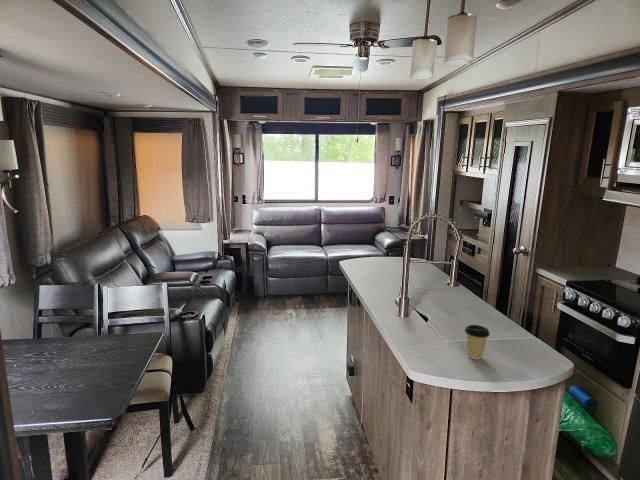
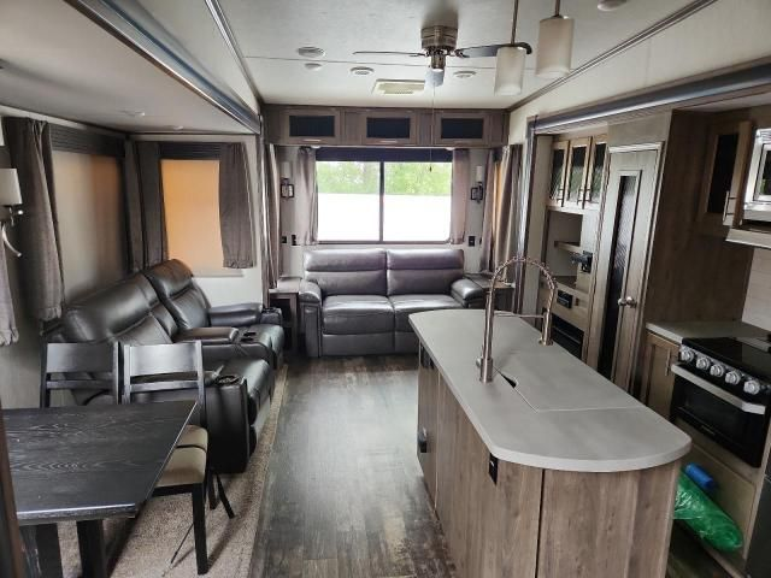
- coffee cup (476, 342)
